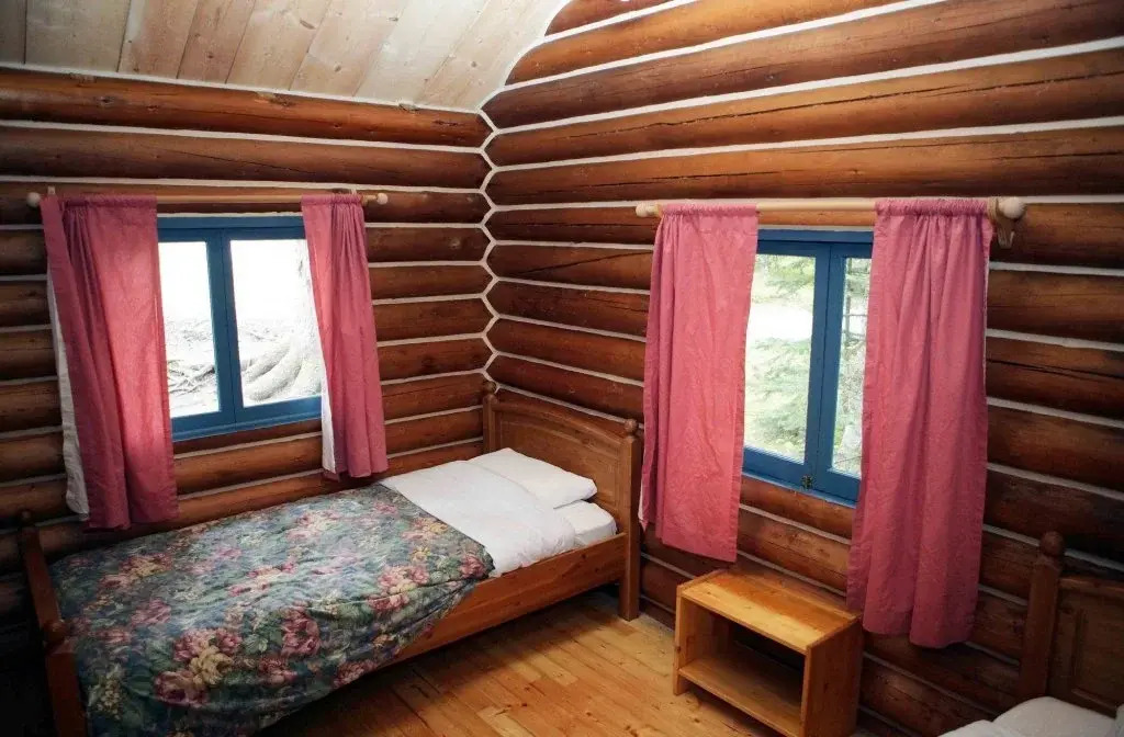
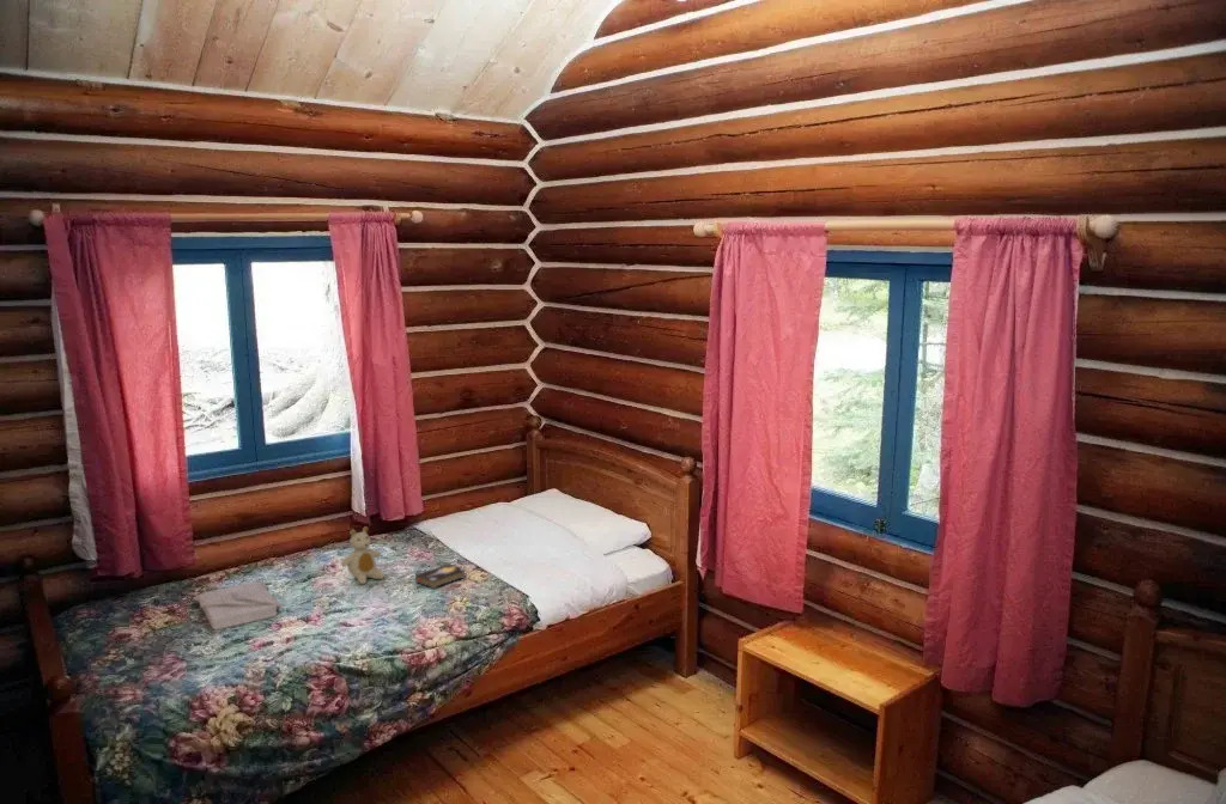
+ stuffed bear (364, 554)
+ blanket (238, 598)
+ hardback book (441, 574)
